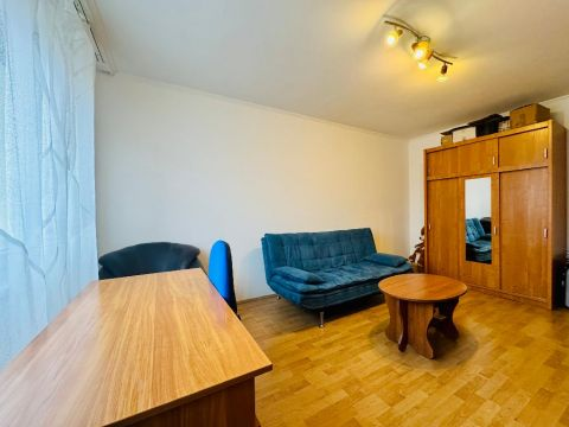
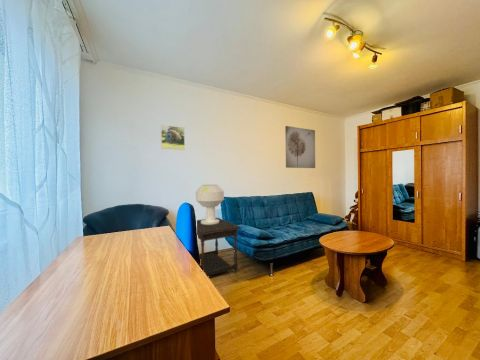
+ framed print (173, 137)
+ table lamp (210, 203)
+ side table (215, 245)
+ wall art (301, 148)
